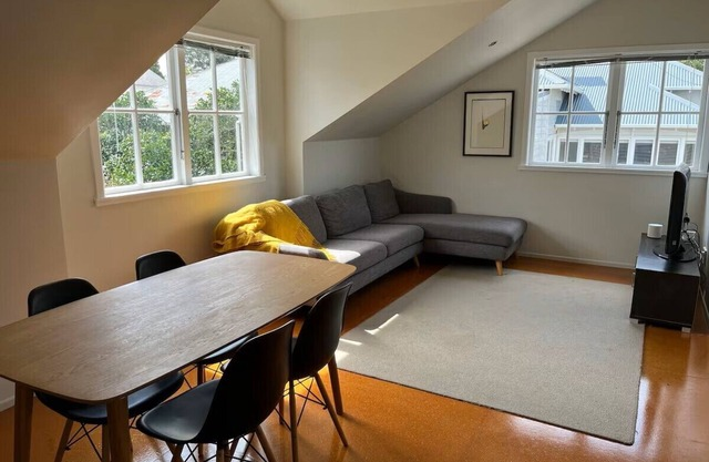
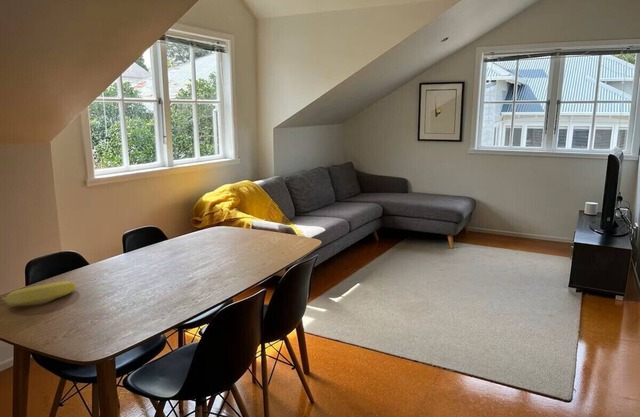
+ banana (38, 289)
